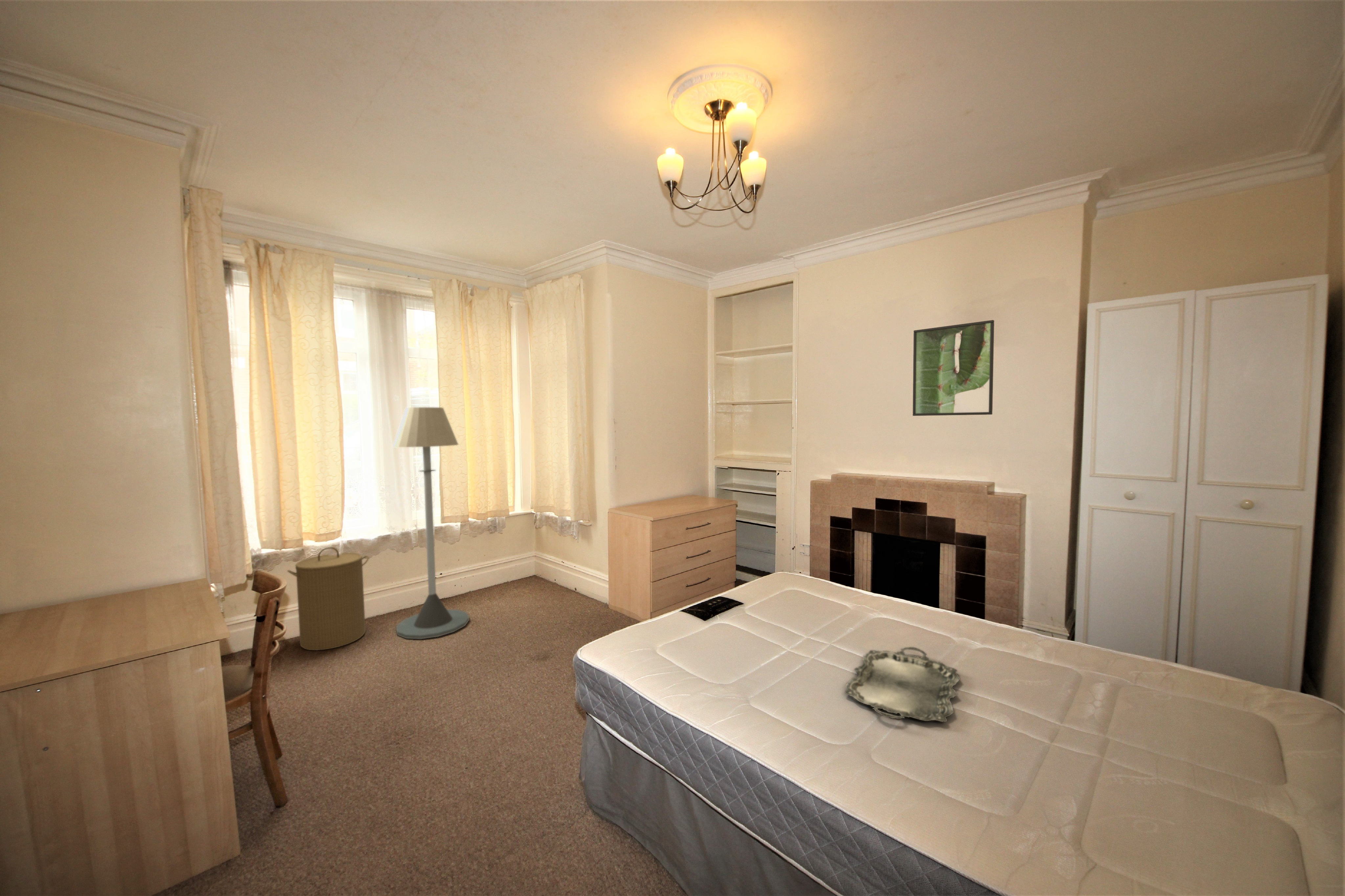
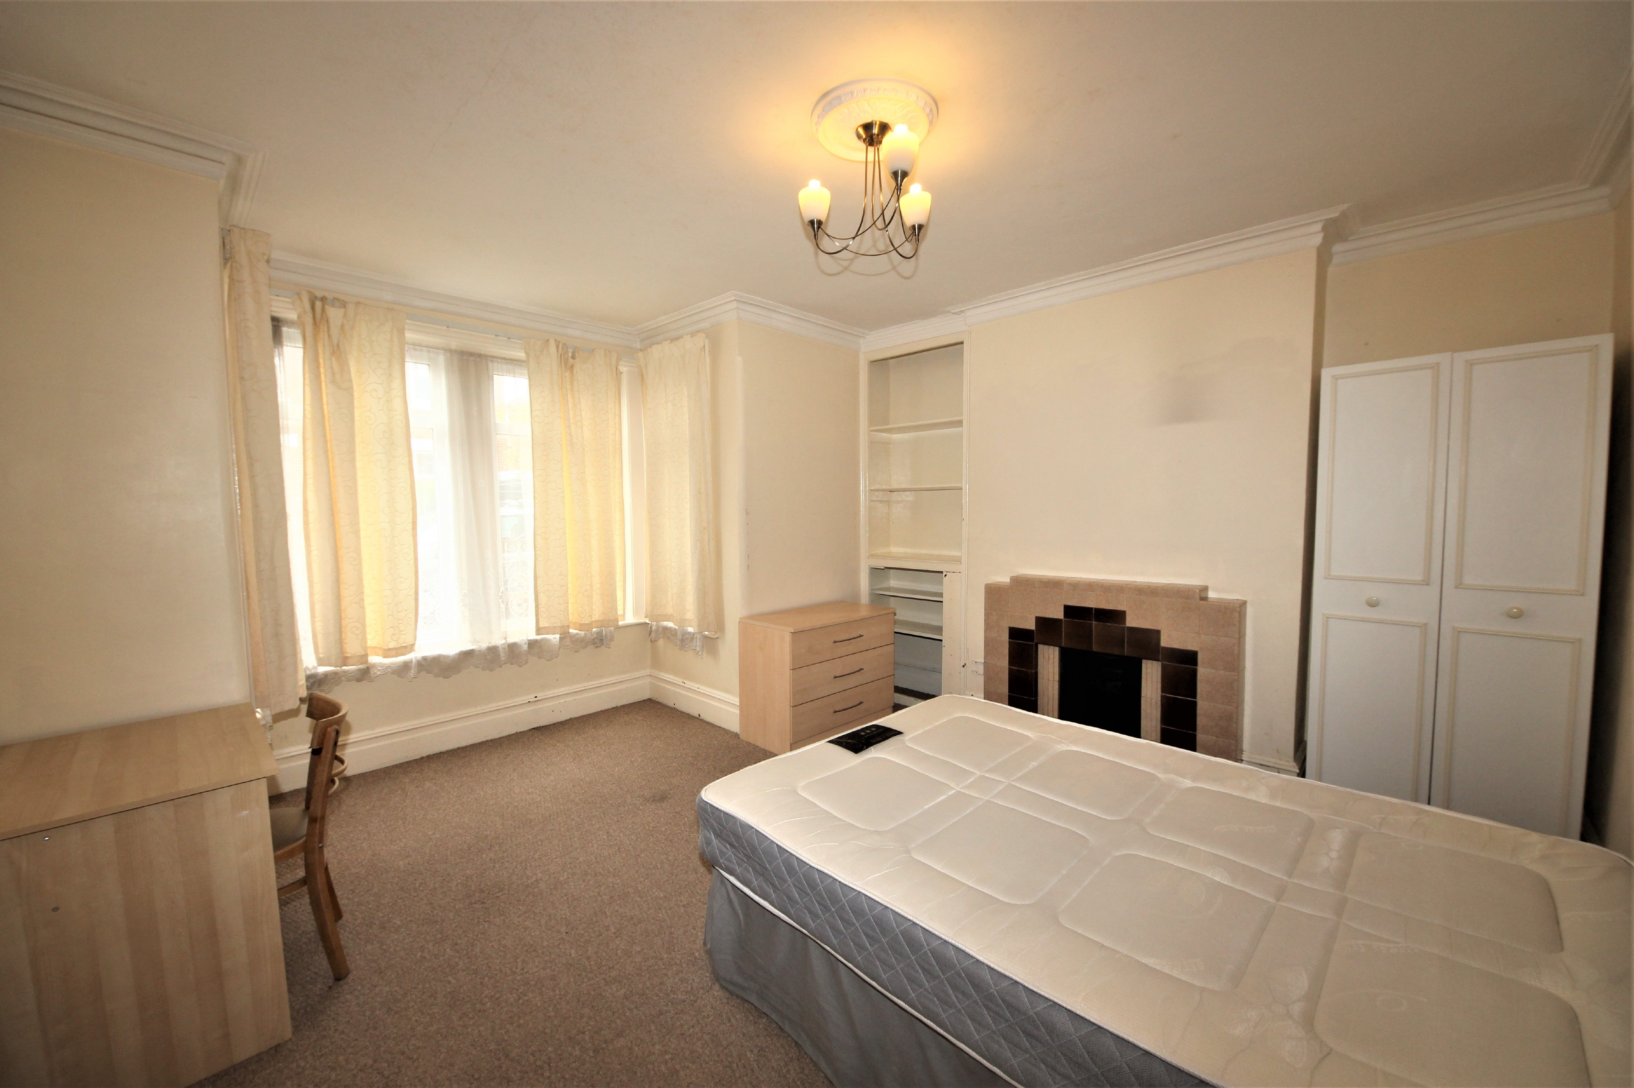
- floor lamp (429, 518)
- laundry hamper (331, 593)
- serving tray (903, 681)
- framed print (951, 371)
